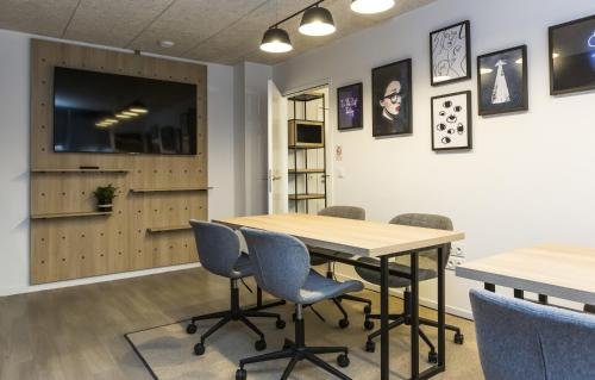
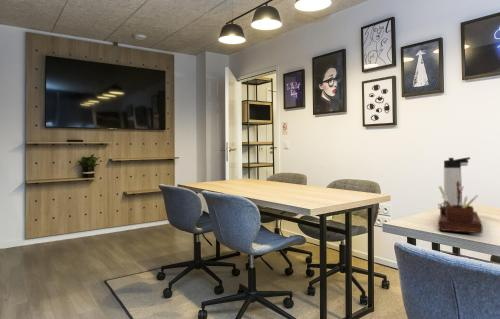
+ thermos bottle (455, 184)
+ desk organizer (458, 203)
